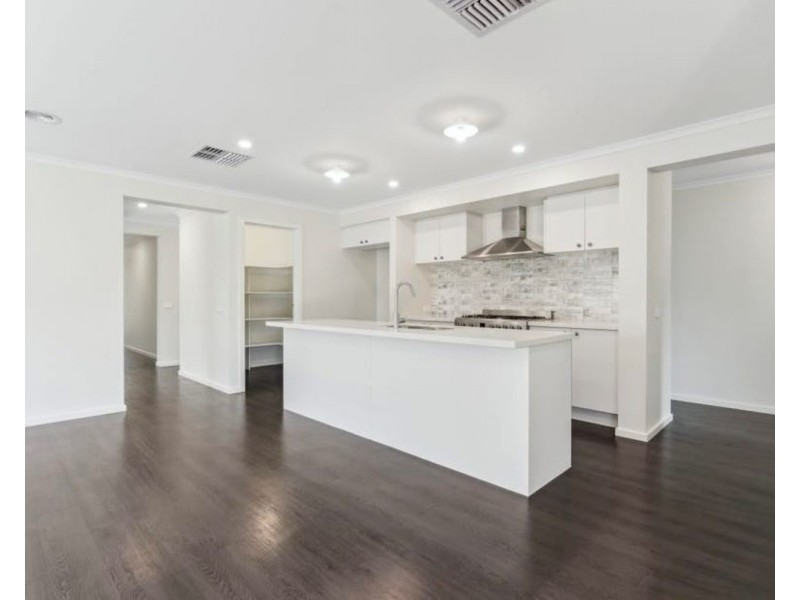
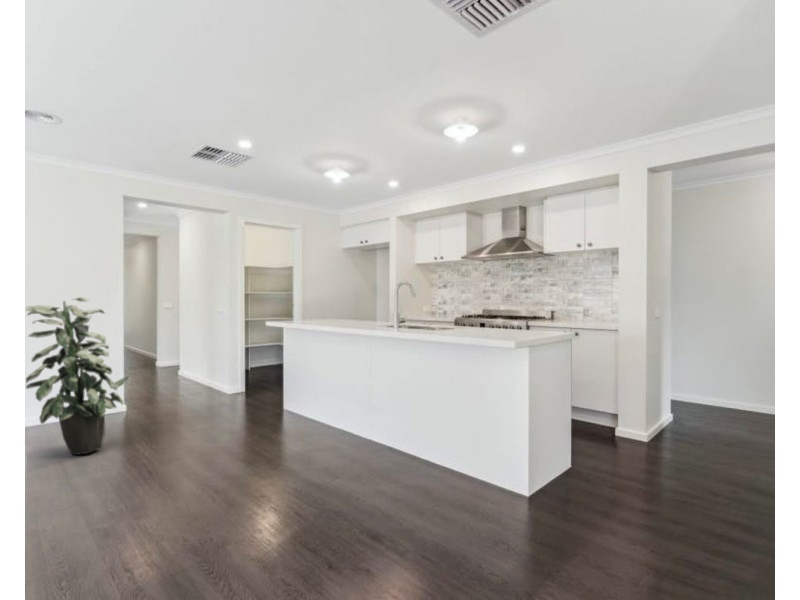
+ indoor plant (75, 375)
